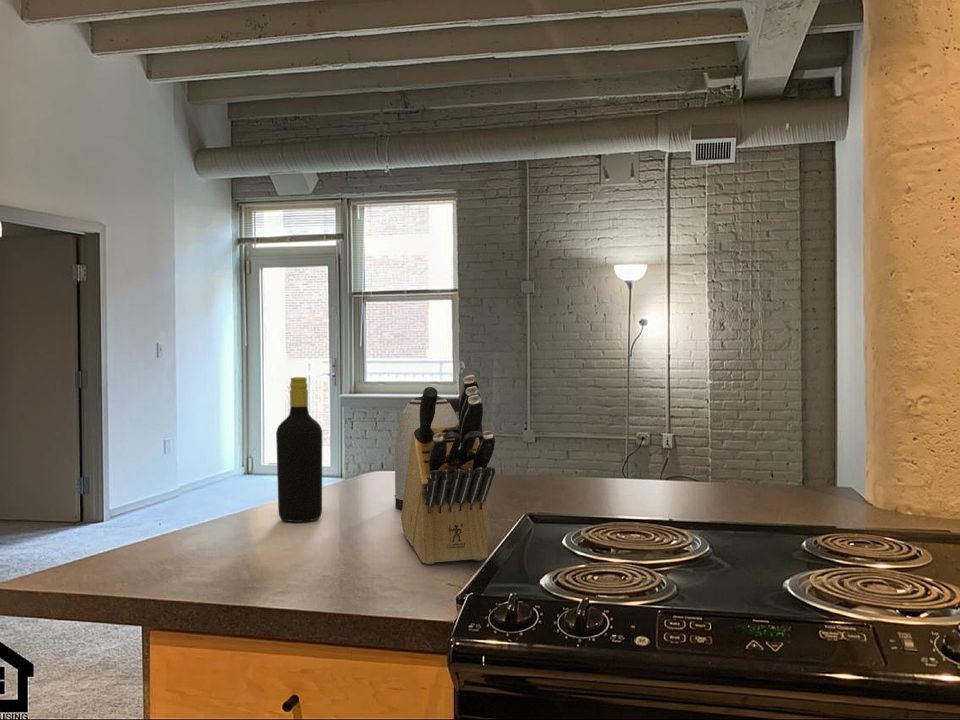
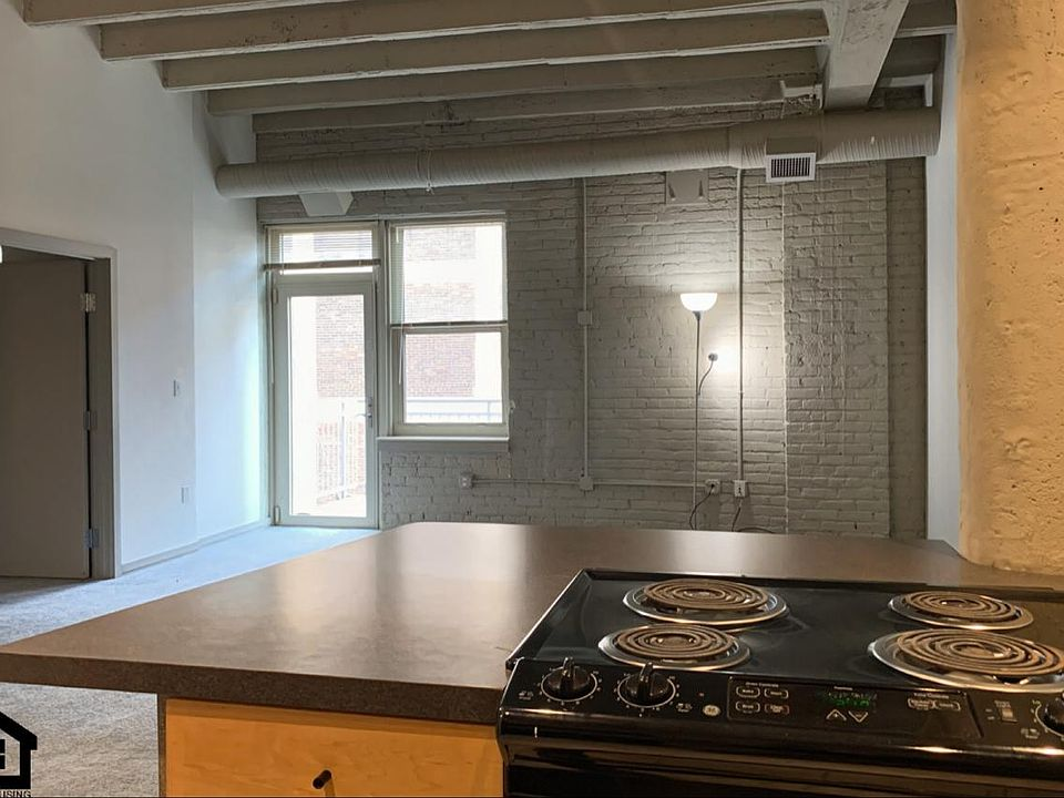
- knife block (444, 462)
- bottle (299, 448)
- kettle (434, 427)
